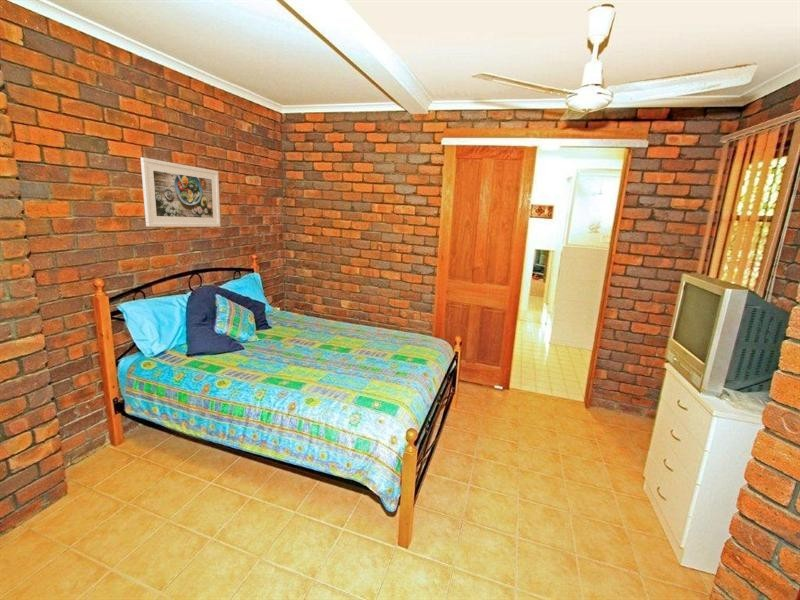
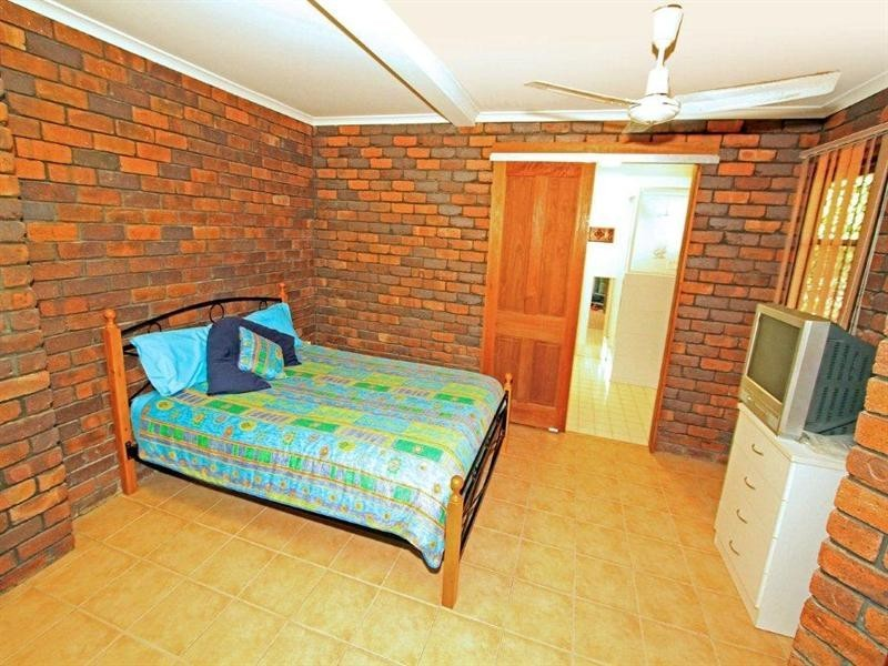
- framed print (185, 196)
